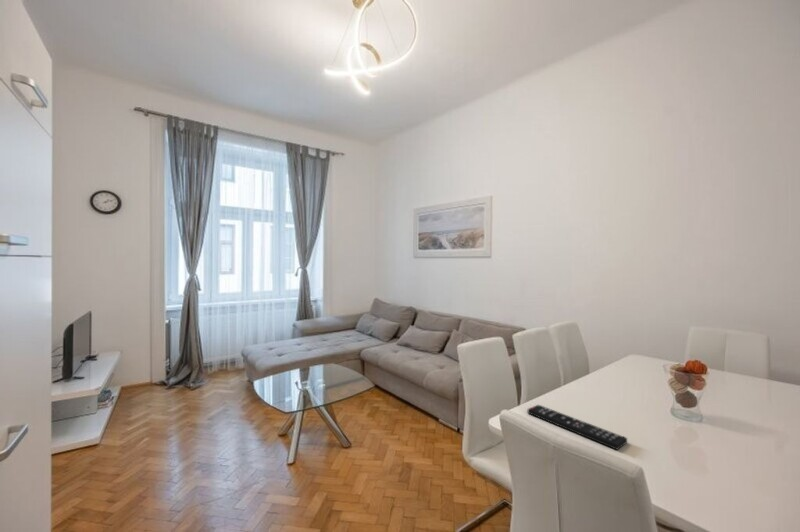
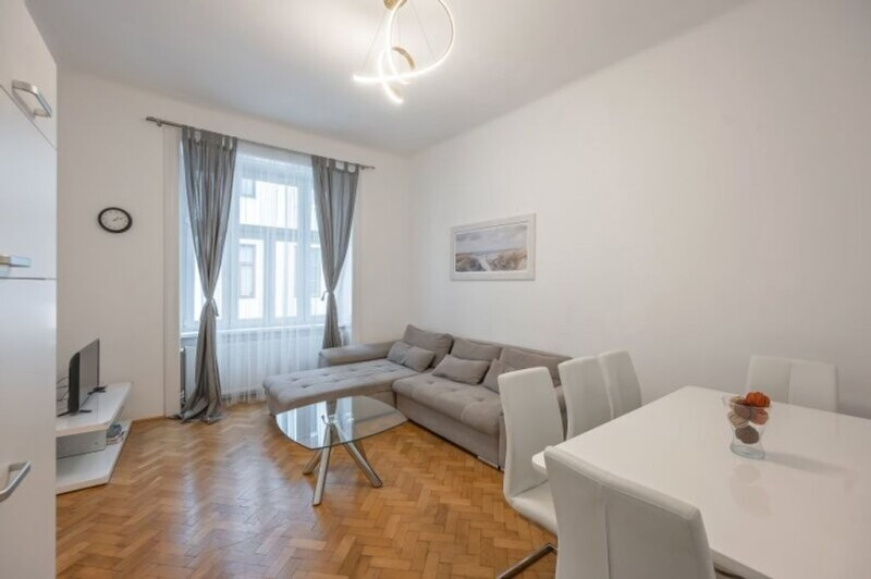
- remote control (572, 423)
